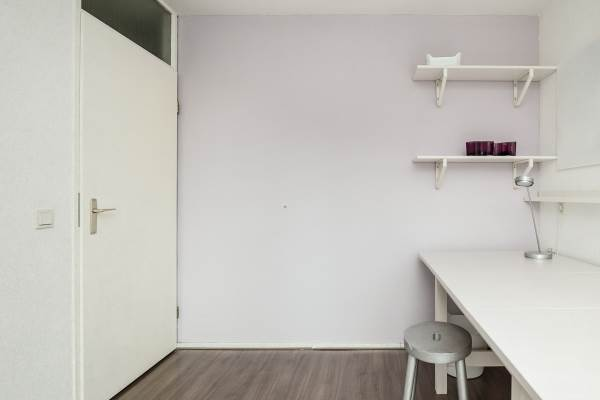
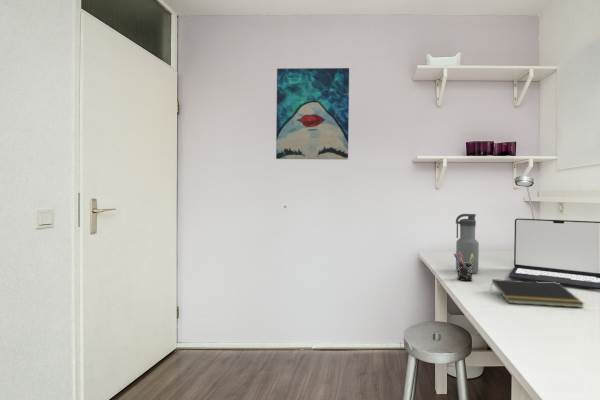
+ wall art (312, 114)
+ water bottle (466, 242)
+ notepad (534, 292)
+ pen holder (465, 265)
+ laptop (558, 250)
